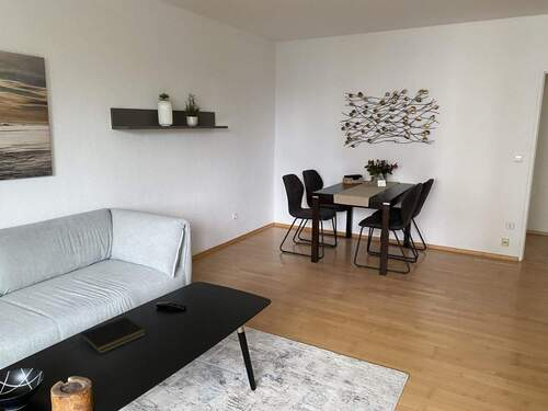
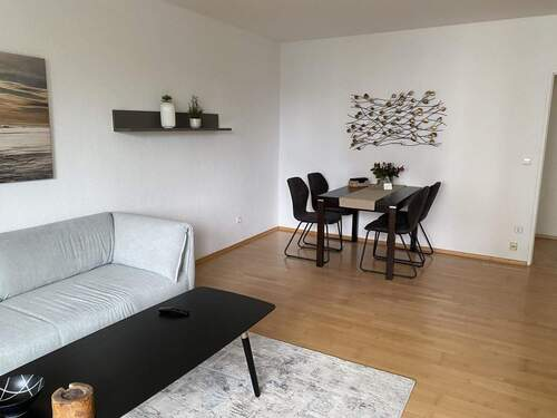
- notepad (114, 333)
